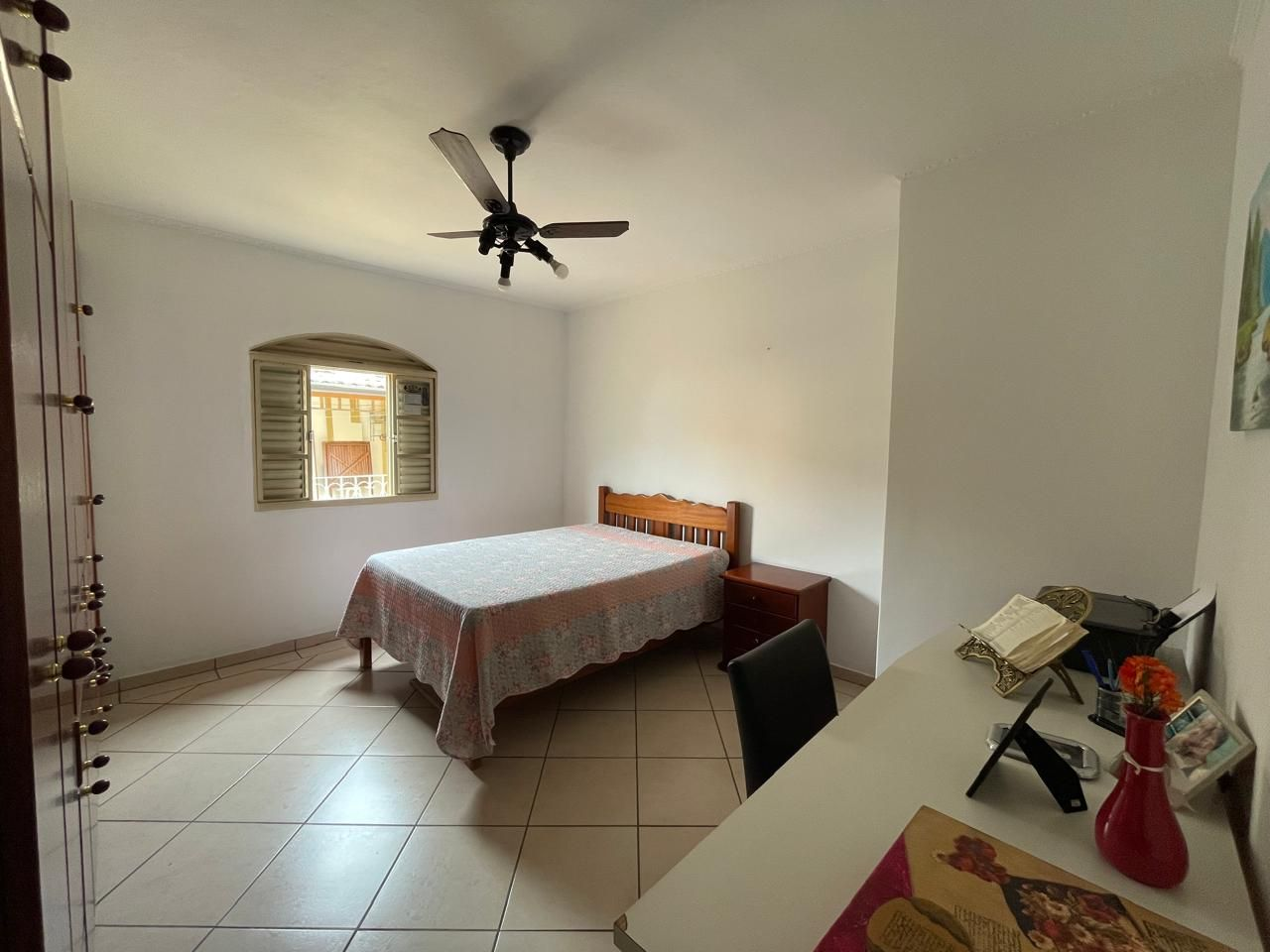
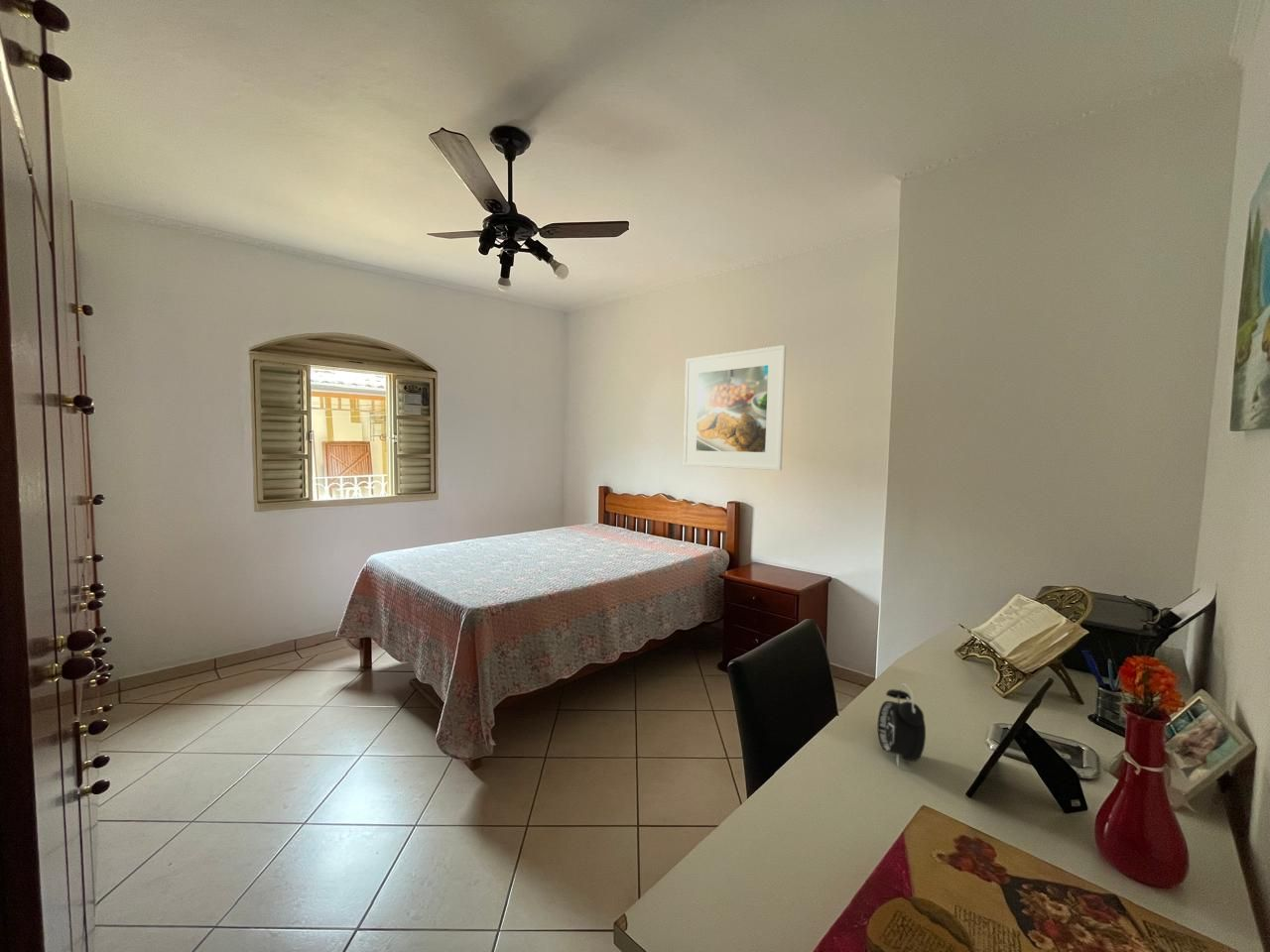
+ alarm clock (900, 721)
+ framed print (730, 411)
